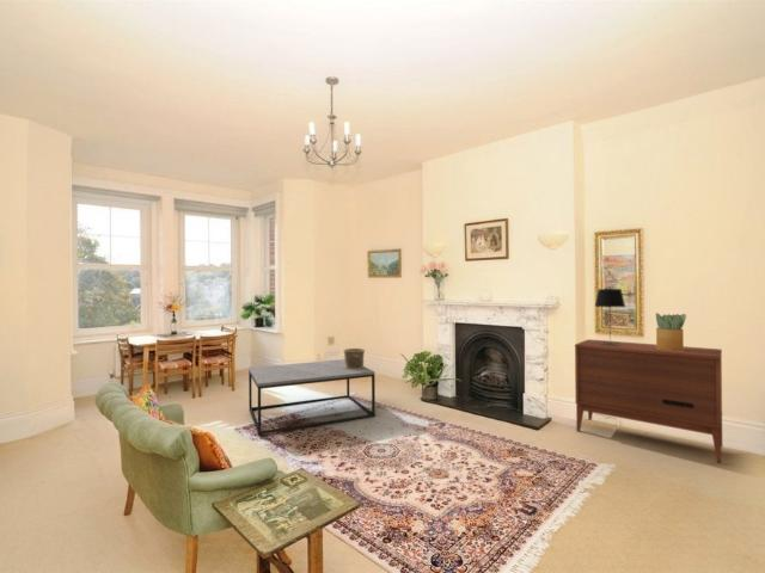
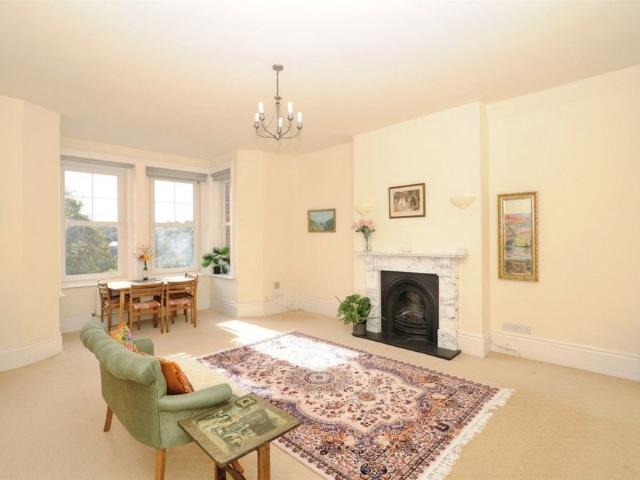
- coffee table (310, 382)
- potted plant (671, 331)
- ceramic pot (354, 358)
- table lamp (610, 316)
- dresser (644, 392)
